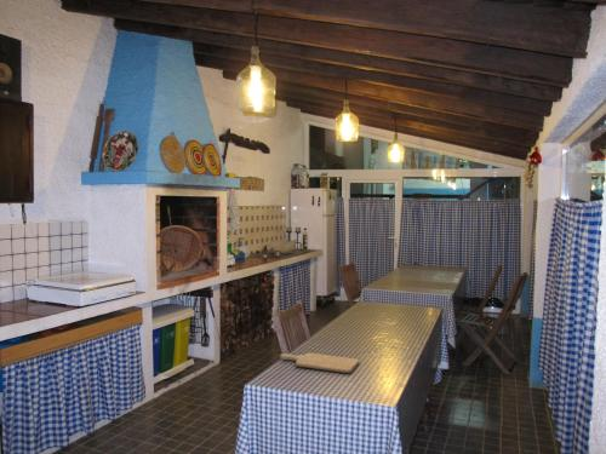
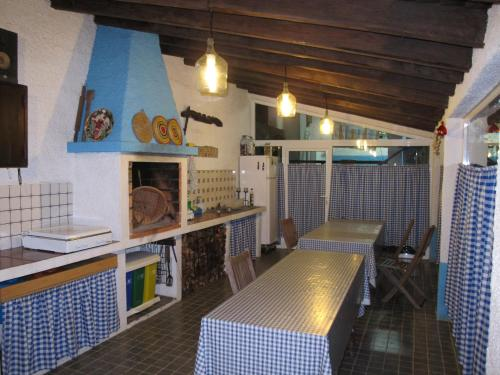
- chopping board (316, 361)
